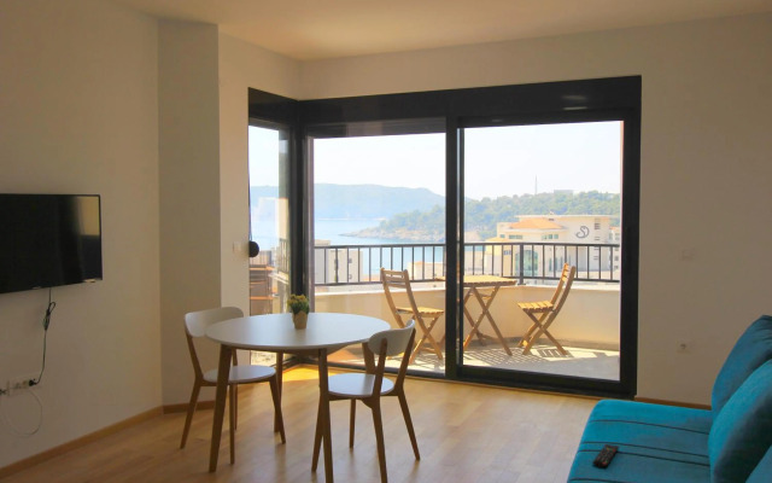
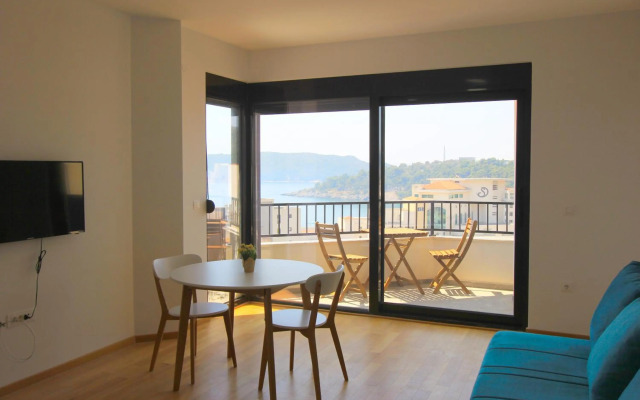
- remote control (606, 455)
